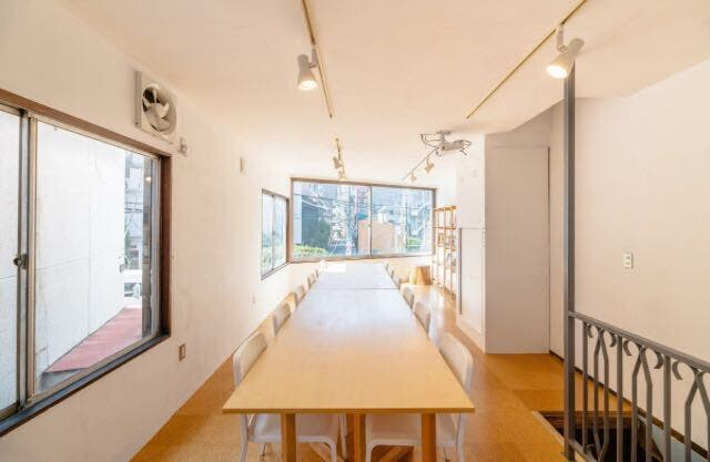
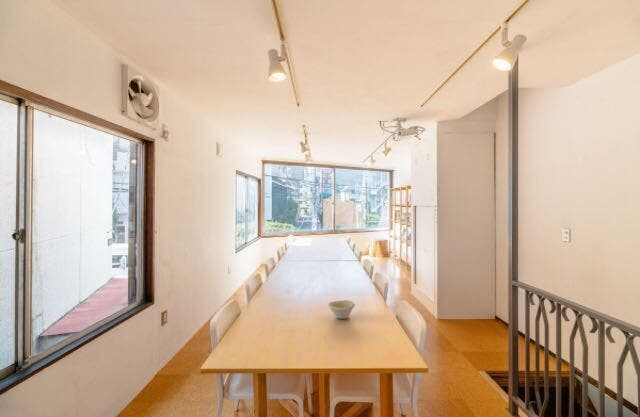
+ bowl (341, 309)
